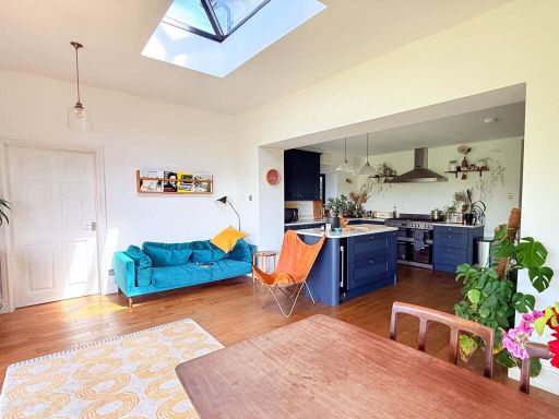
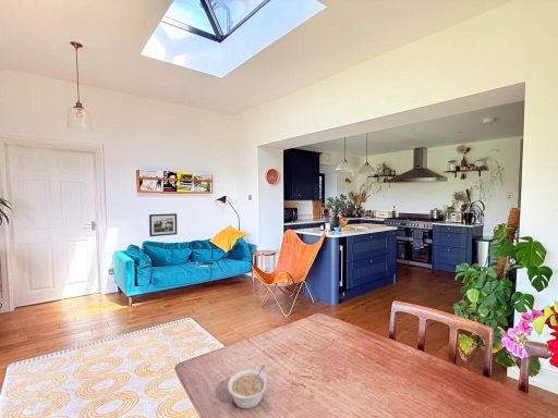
+ legume (247, 388)
+ picture frame (163, 224)
